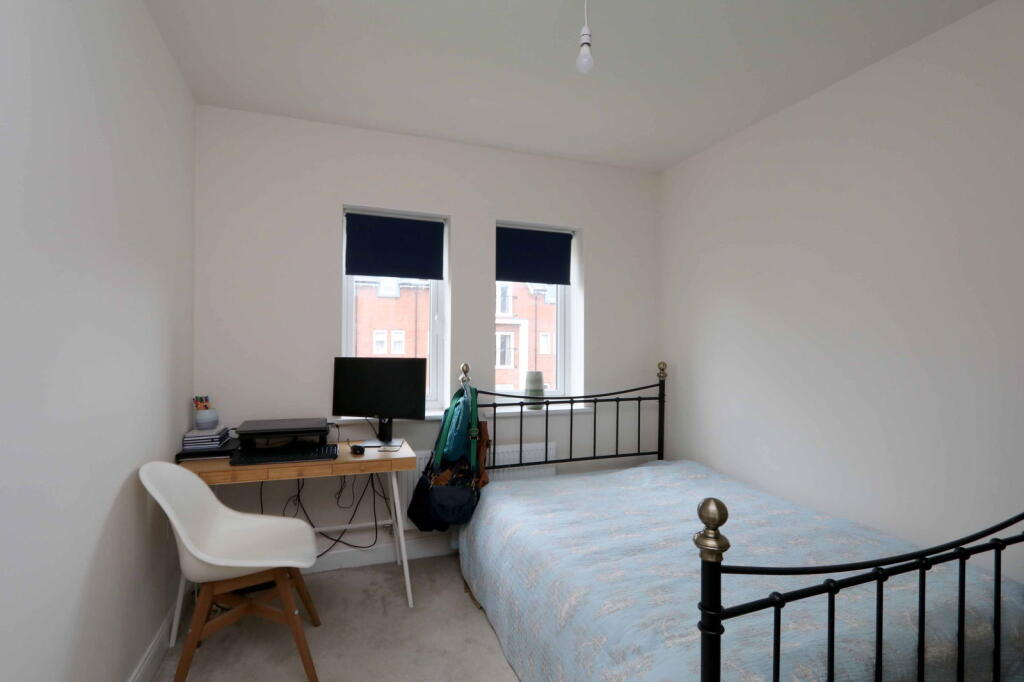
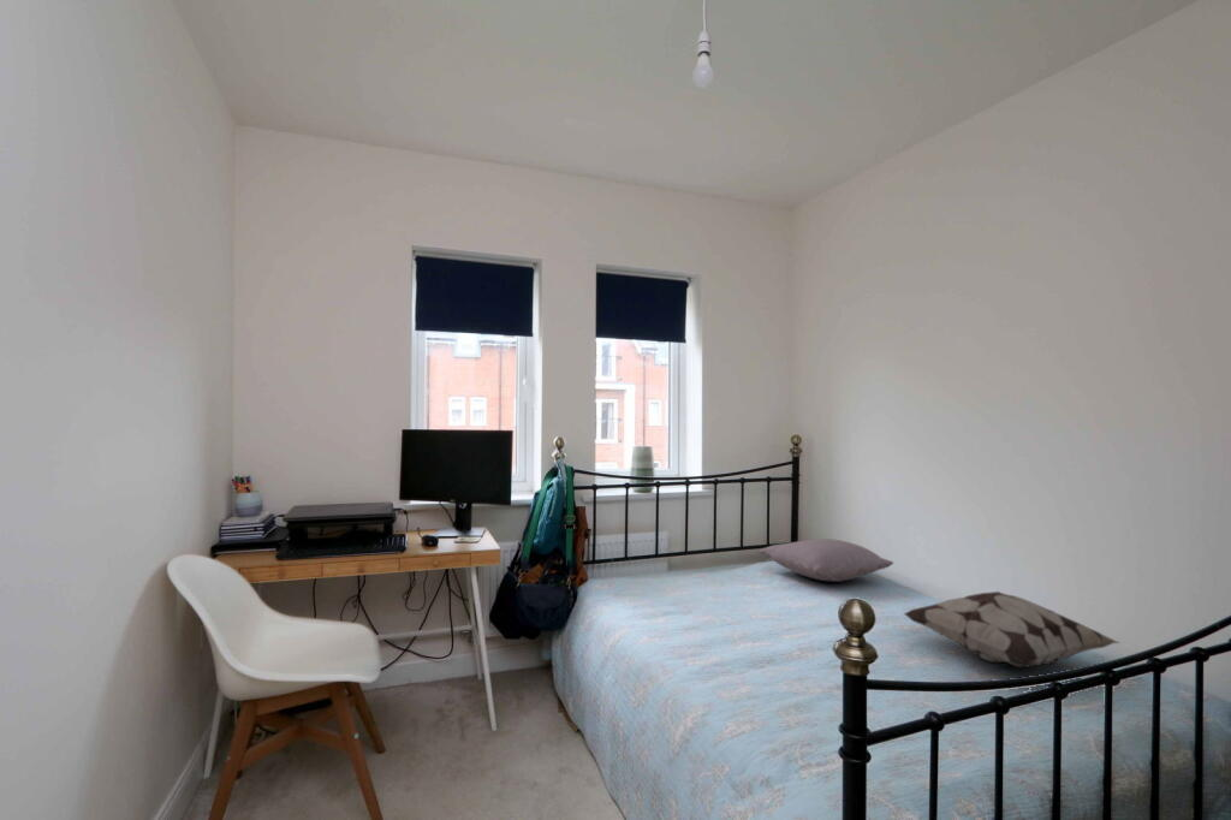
+ decorative pillow (1003, 625)
+ pillow (822, 557)
